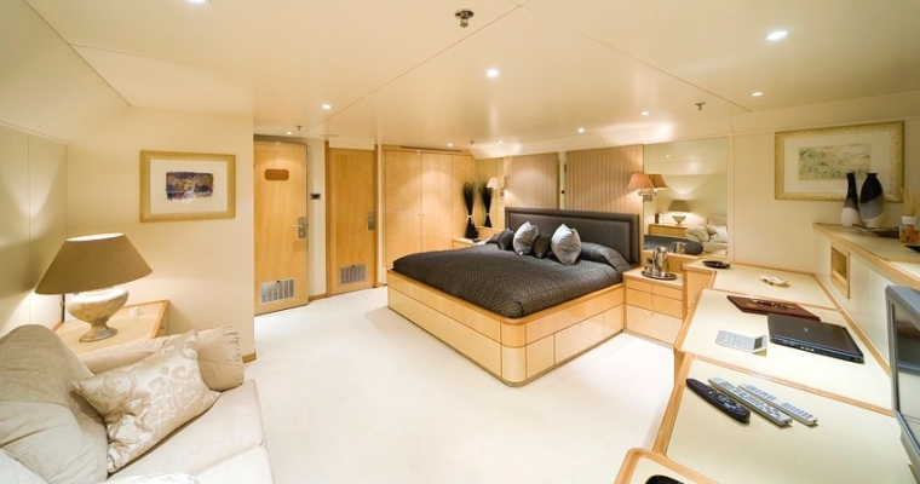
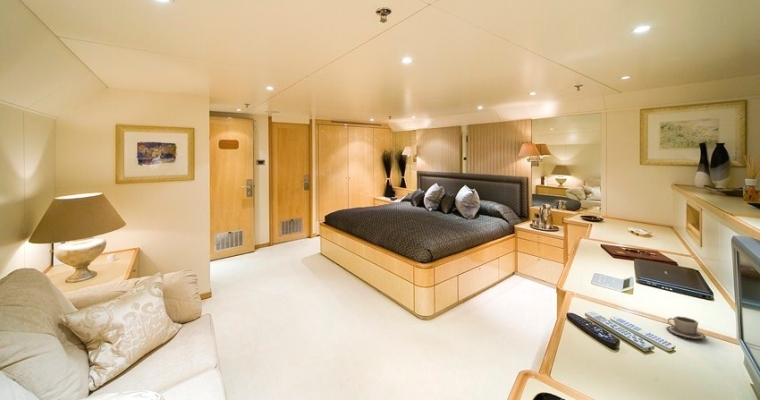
+ cup (685, 326)
